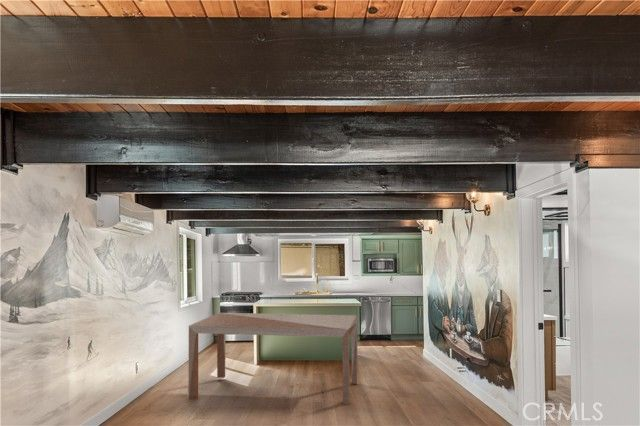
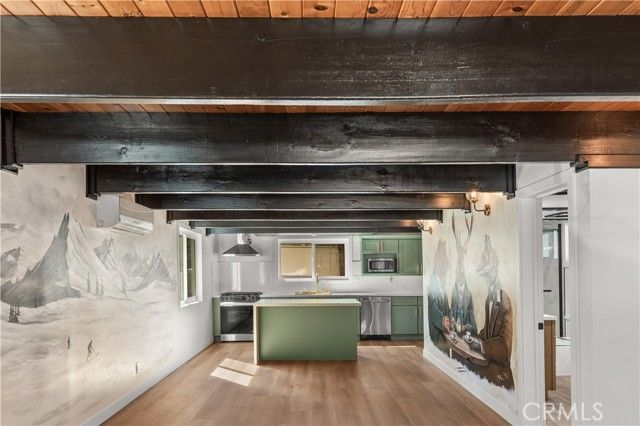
- table (281, 335)
